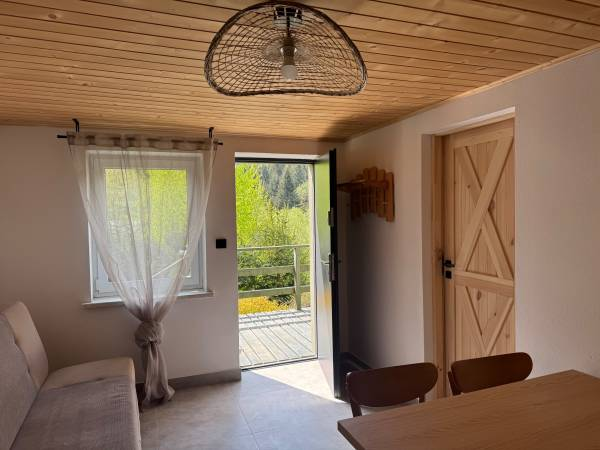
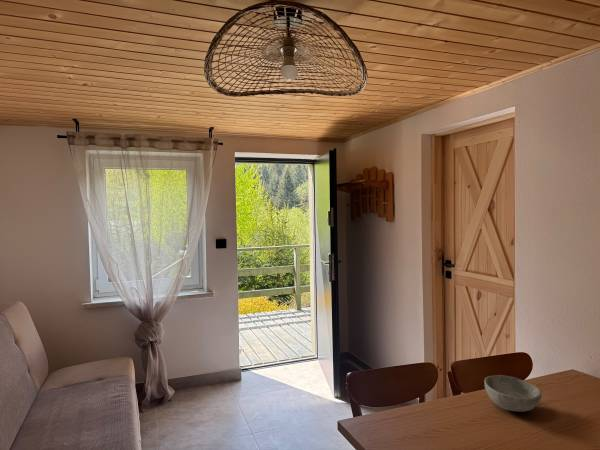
+ bowl (512, 395)
